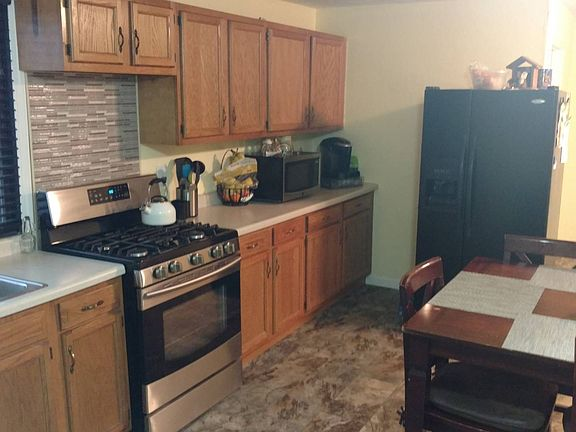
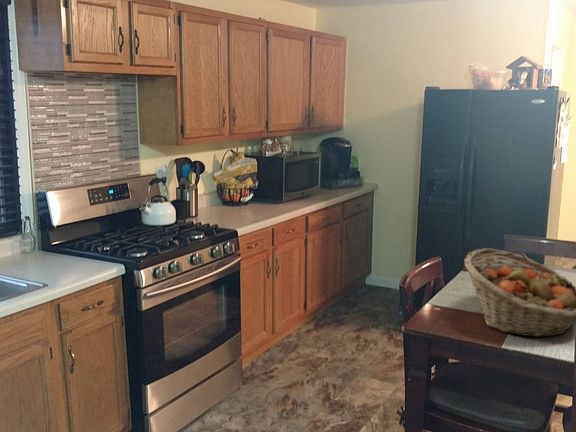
+ fruit basket (522, 289)
